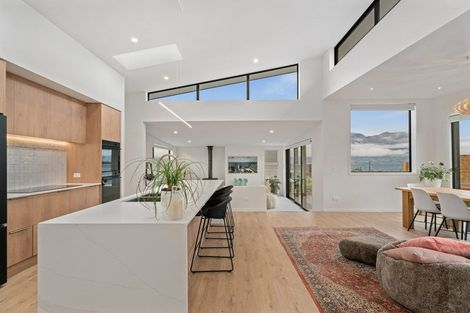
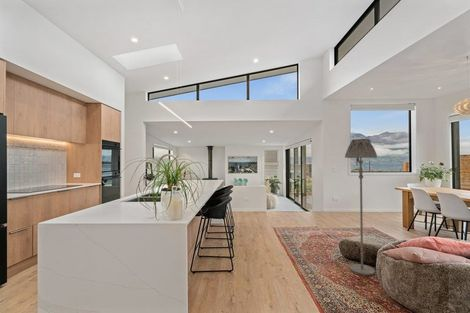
+ floor lamp (361, 204)
